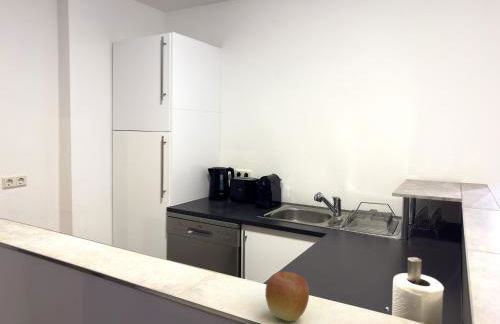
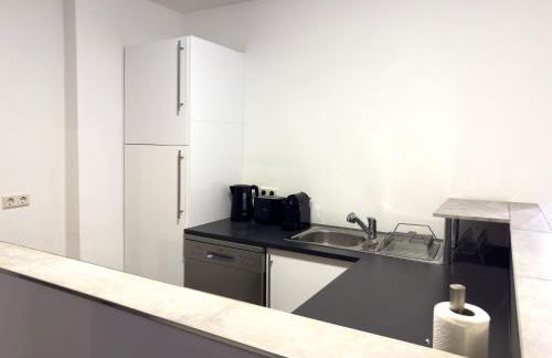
- apple (287, 296)
